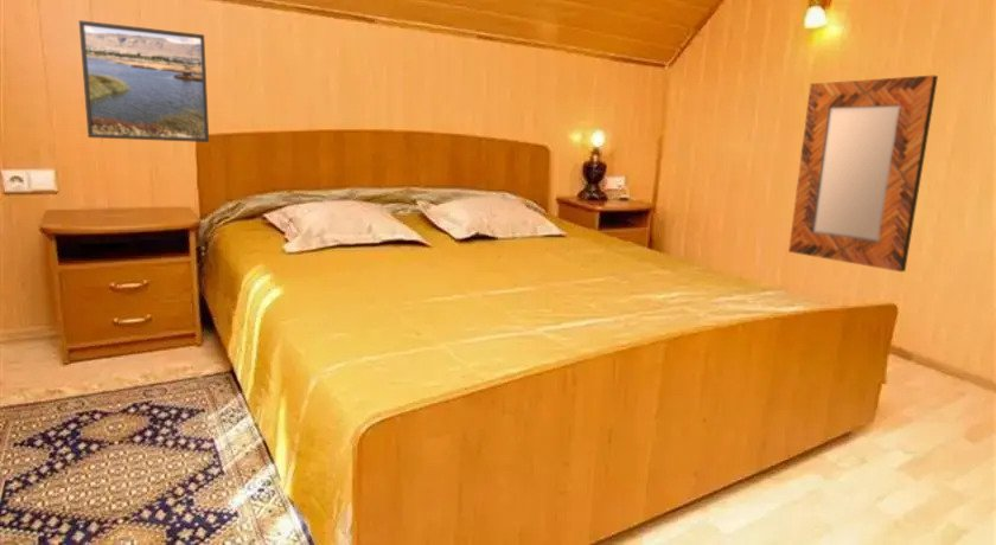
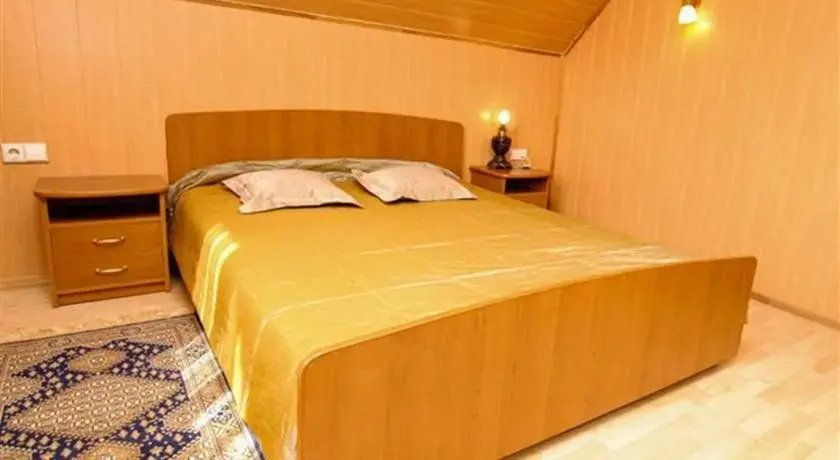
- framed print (147, 84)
- home mirror (855, 173)
